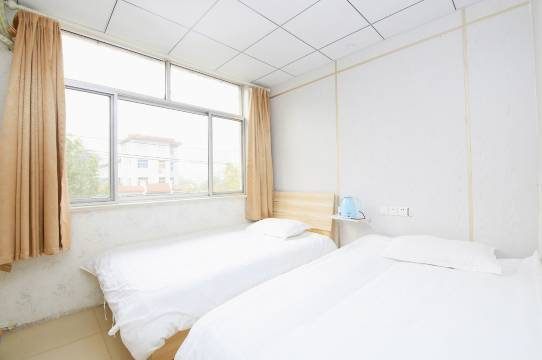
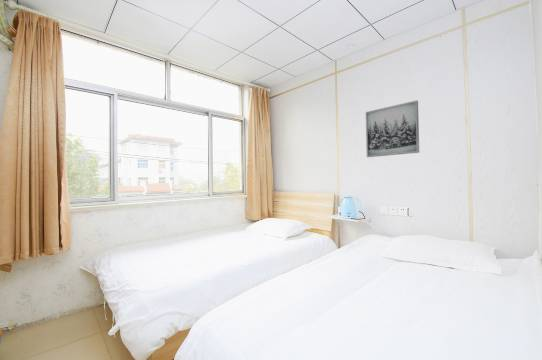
+ wall art (390, 130)
